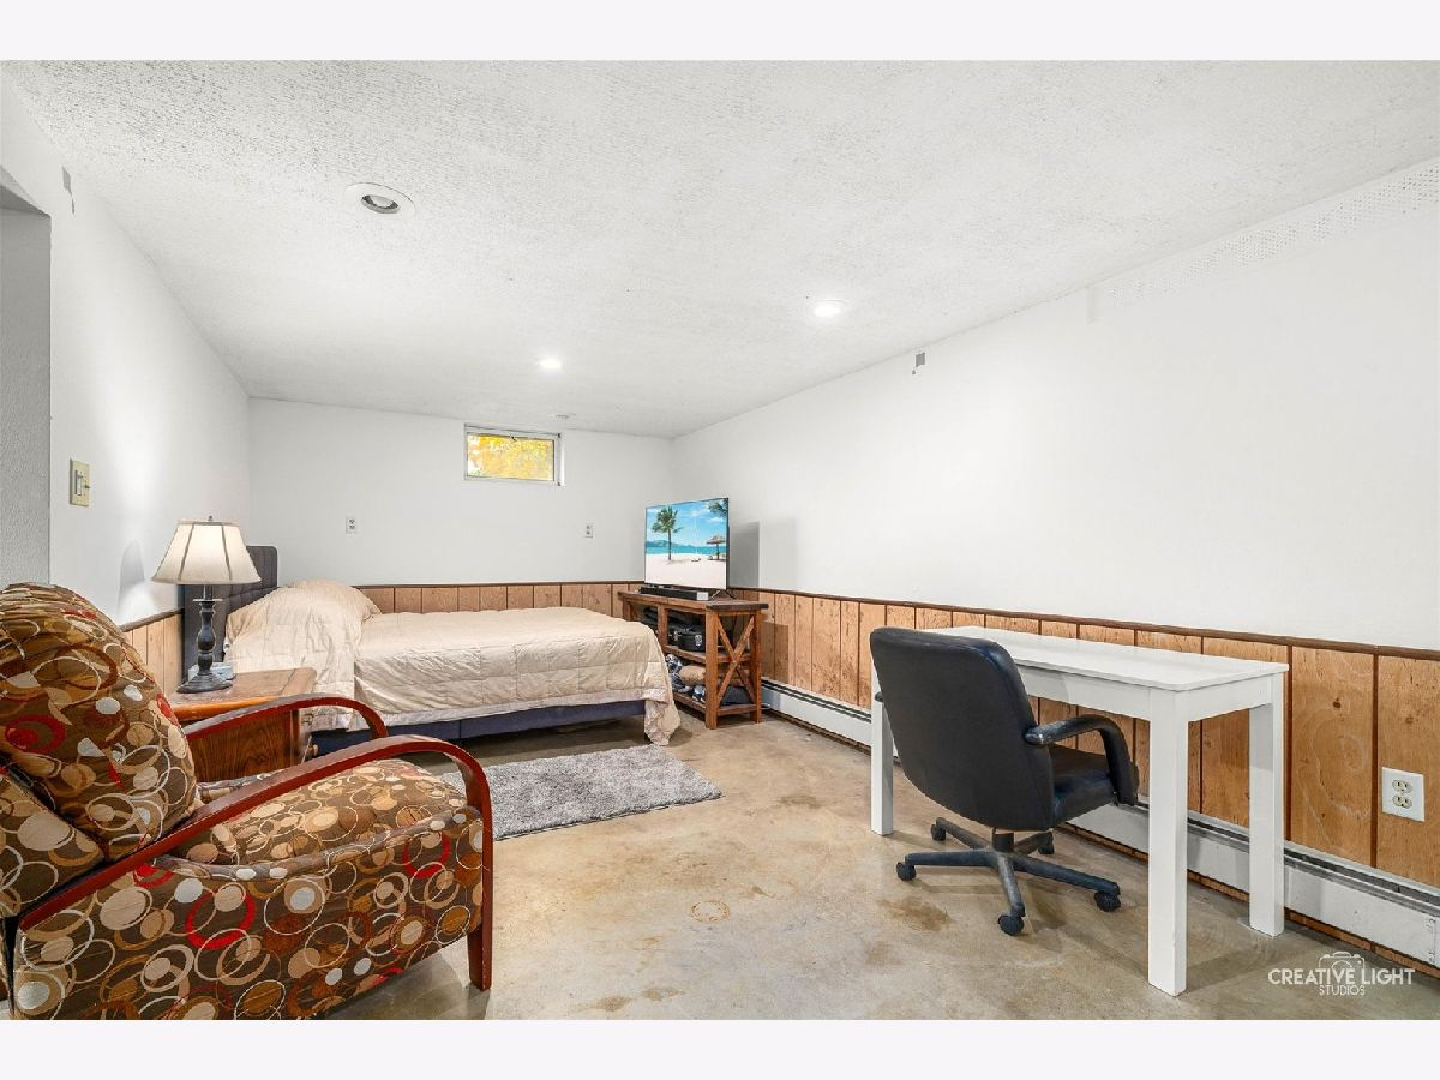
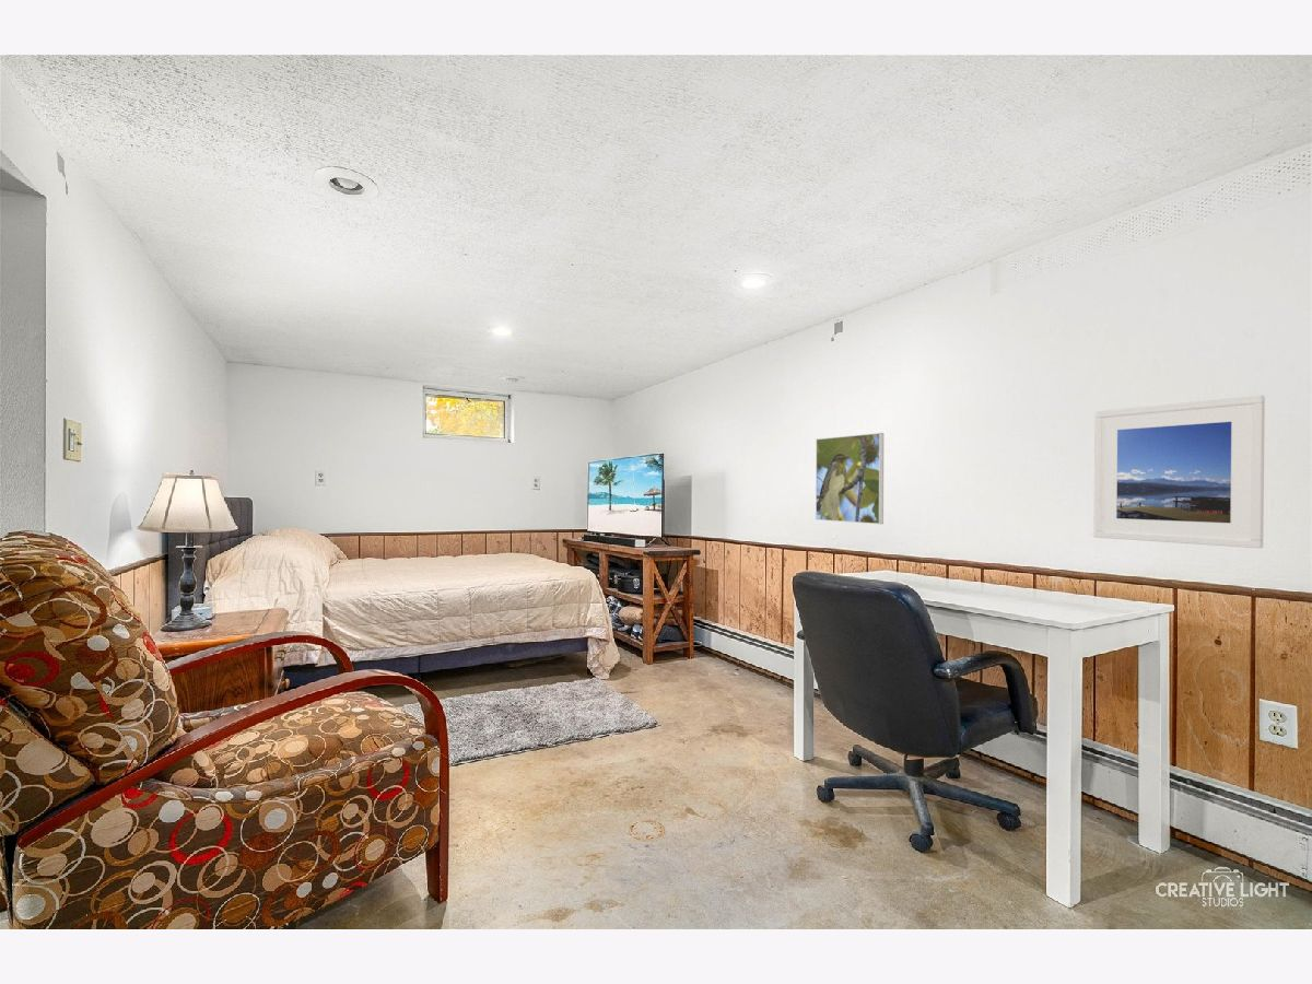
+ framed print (847, 479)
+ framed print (1171, 472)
